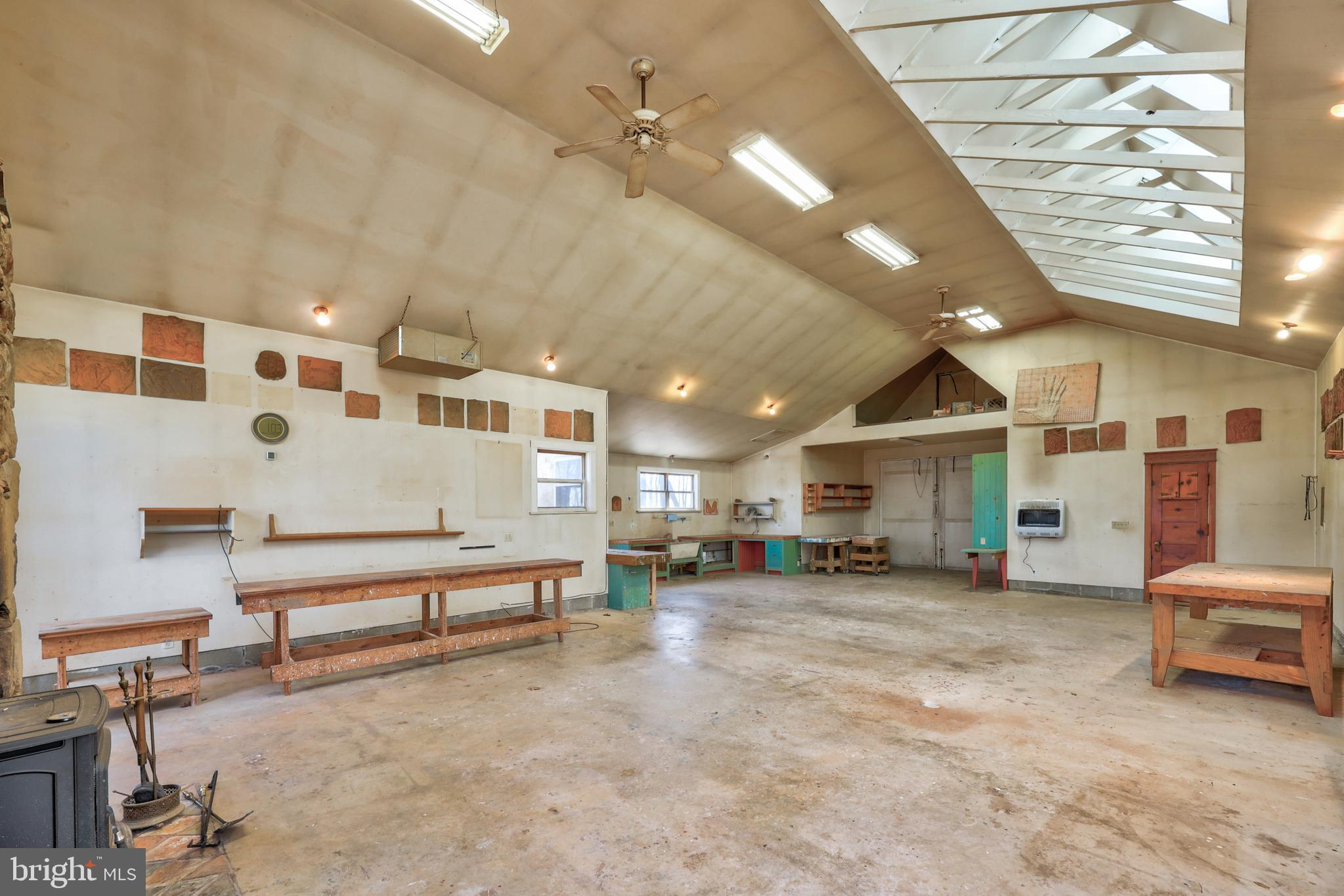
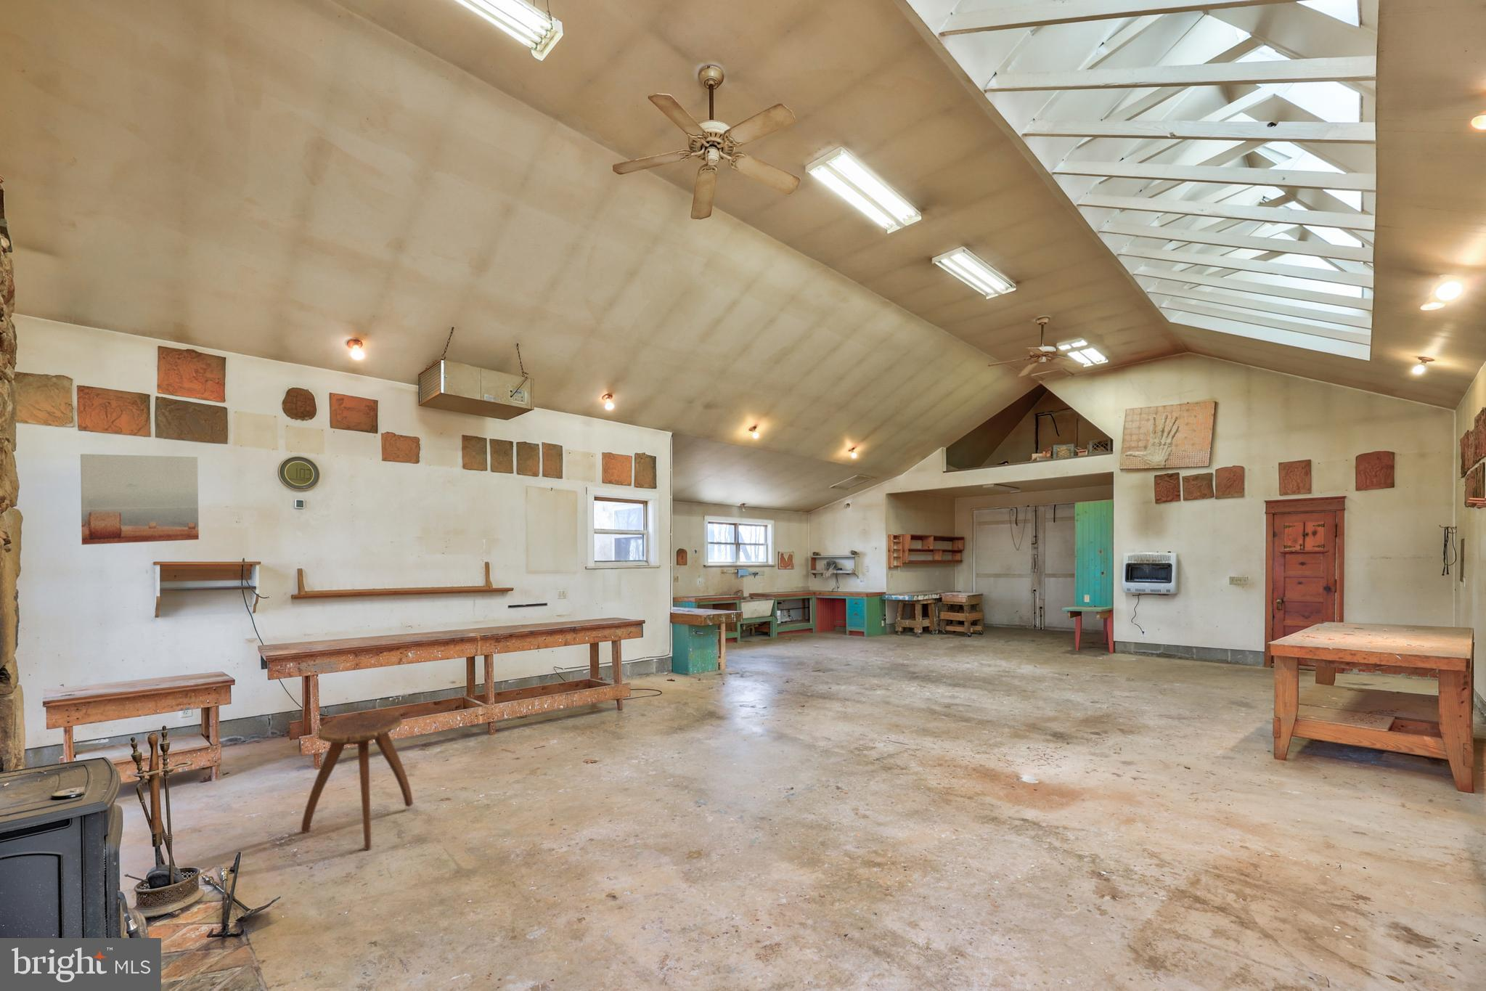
+ stool (359, 774)
+ wall art (143, 499)
